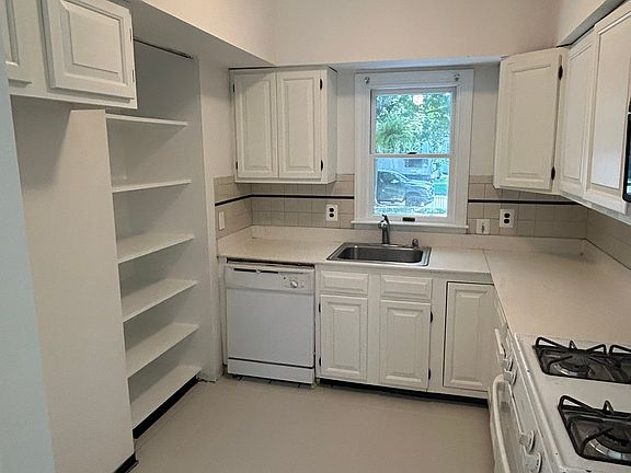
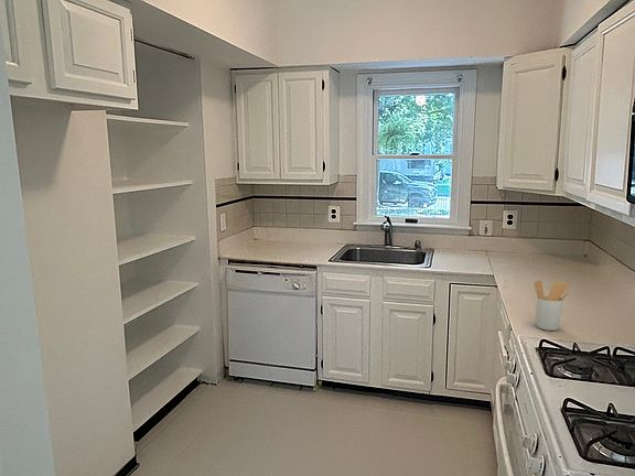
+ utensil holder (552, 303)
